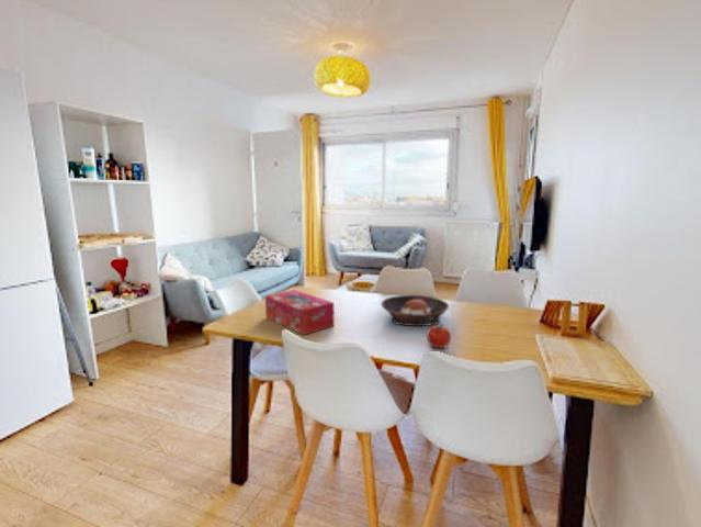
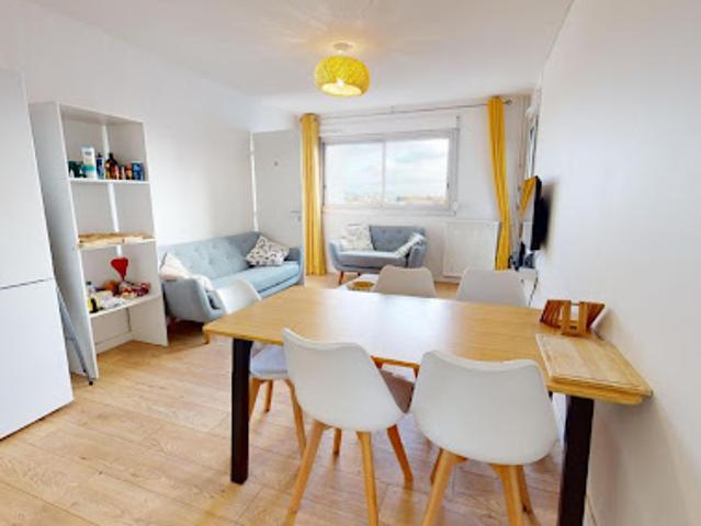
- tissue box (298, 310)
- bowl (414, 309)
- fruit (438, 335)
